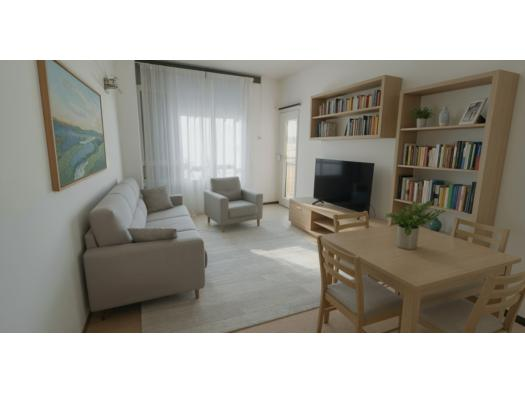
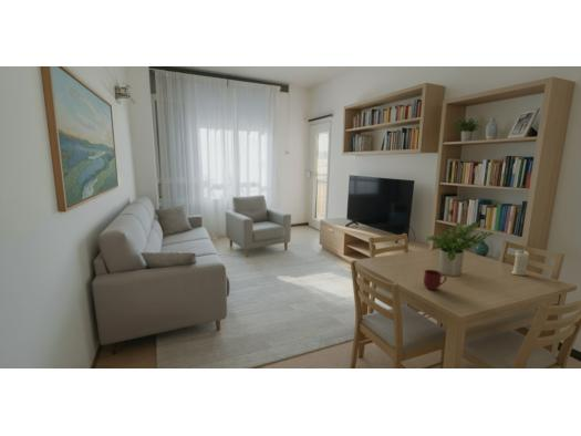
+ candle (520, 261)
+ mug (435, 280)
